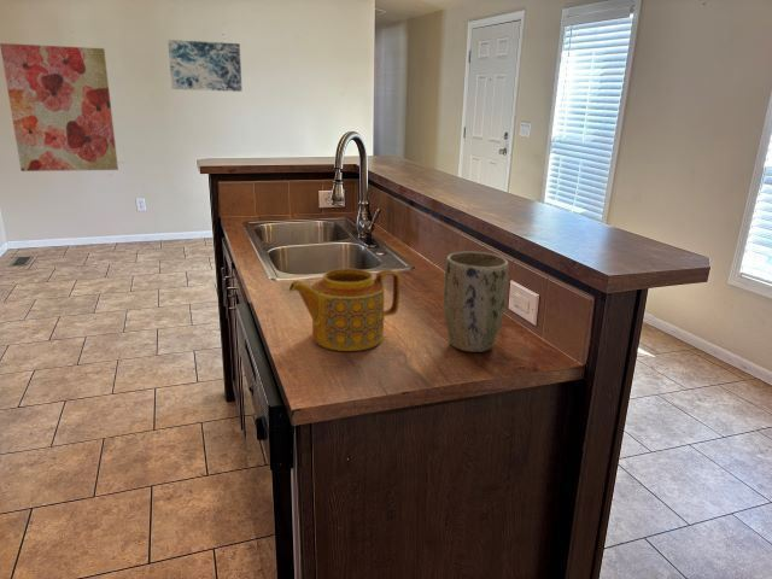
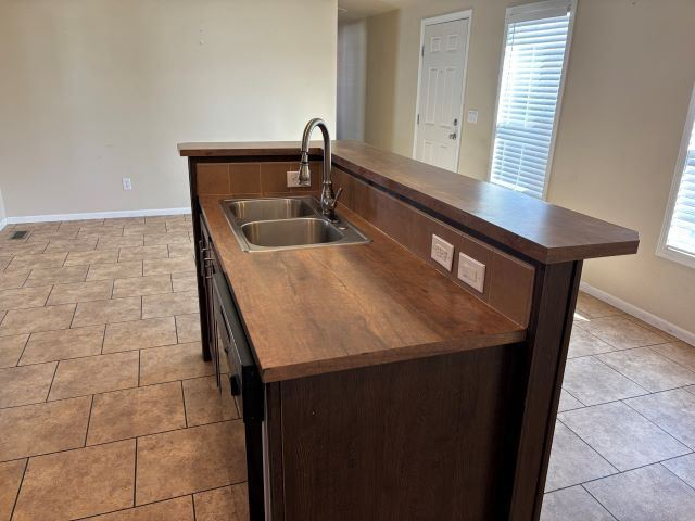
- plant pot (474, 302)
- teapot (345, 306)
- wall art (205, 66)
- wall art (62, 110)
